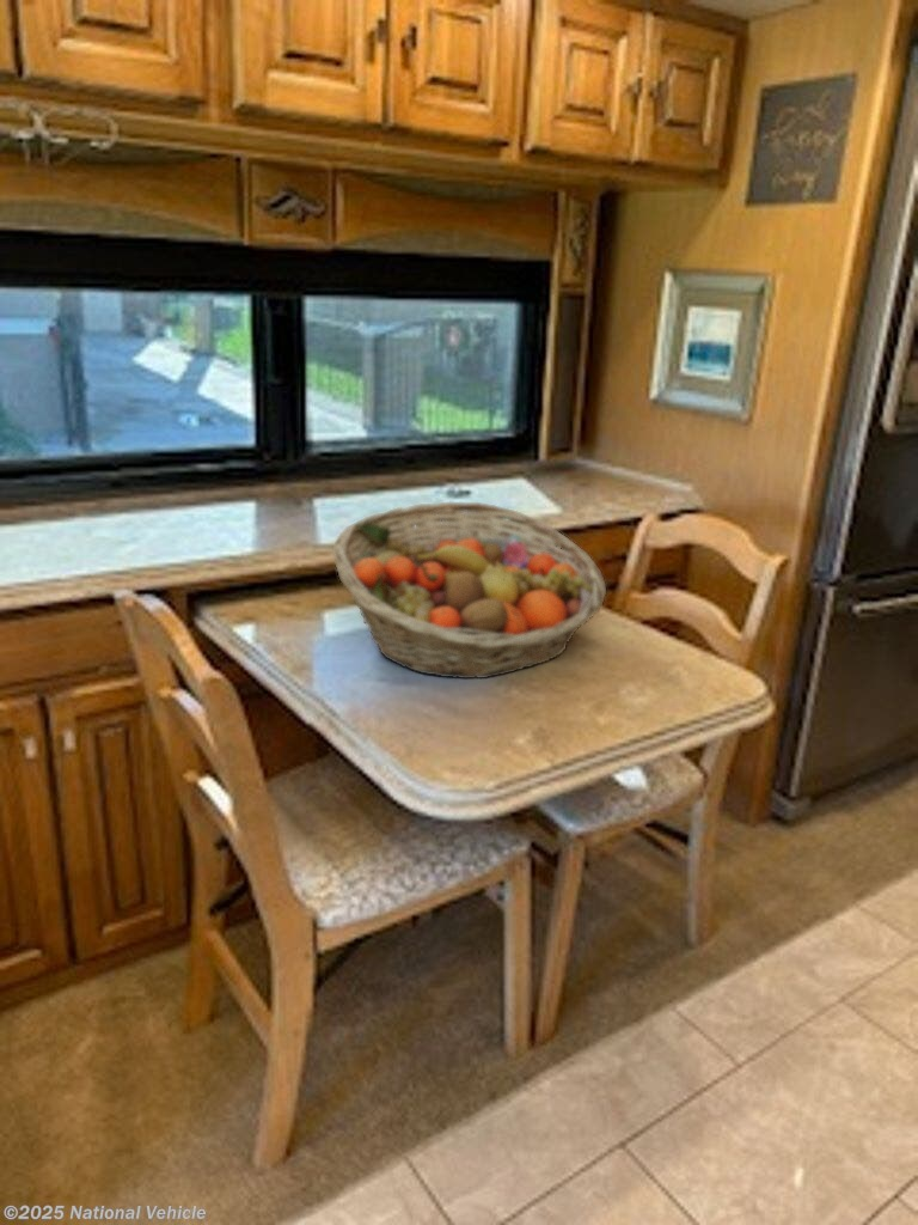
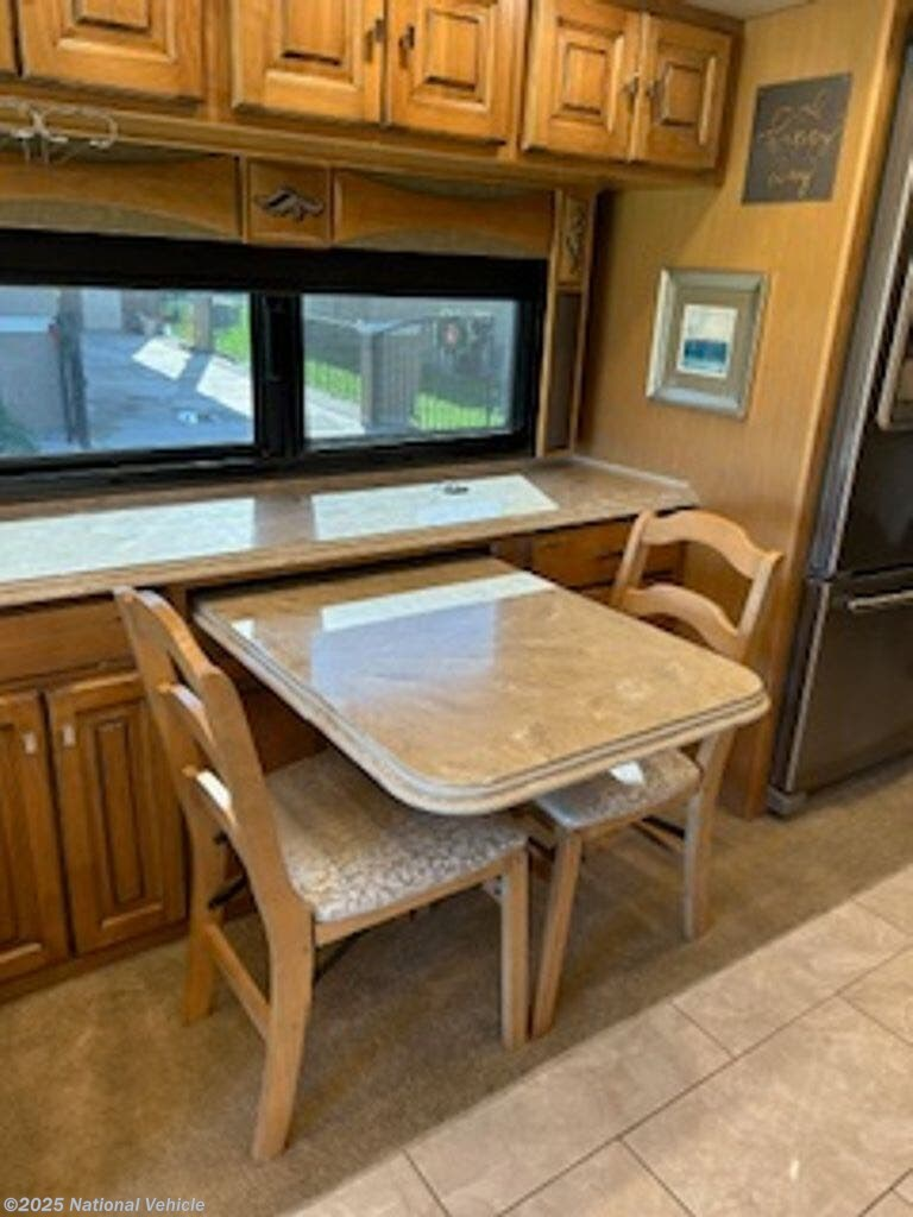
- fruit basket (471, 585)
